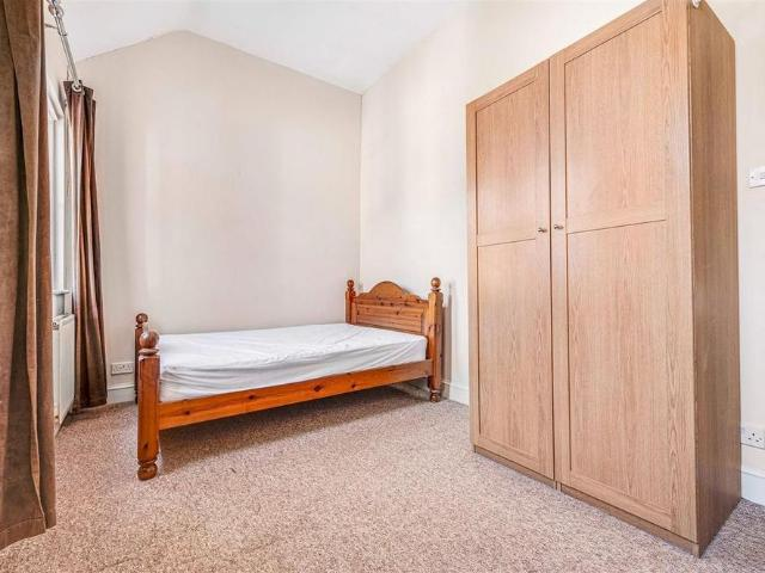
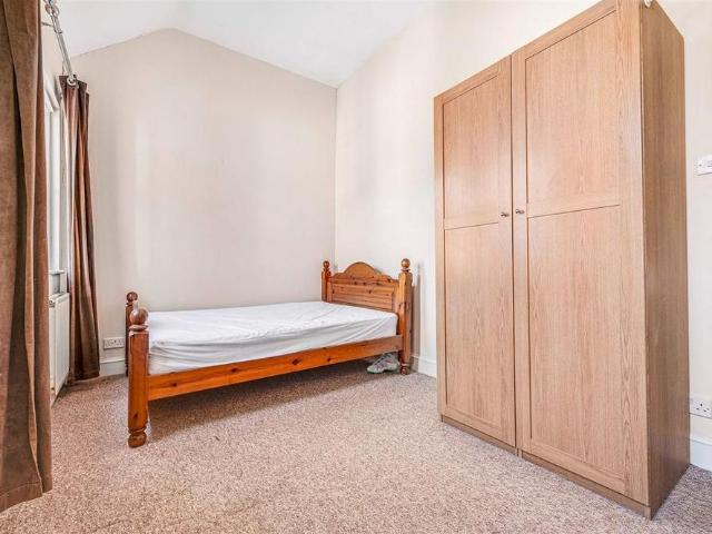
+ sneaker (382, 358)
